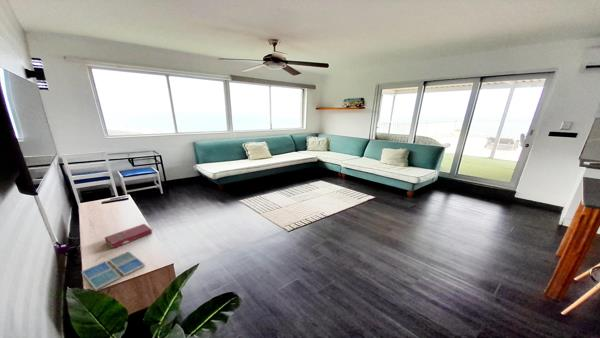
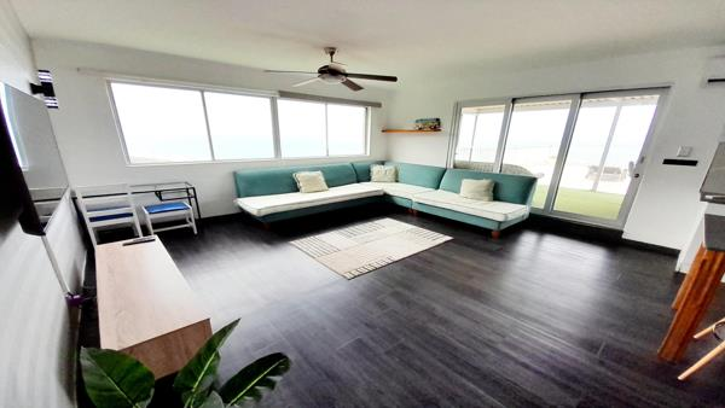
- book (130, 234)
- drink coaster (115, 267)
